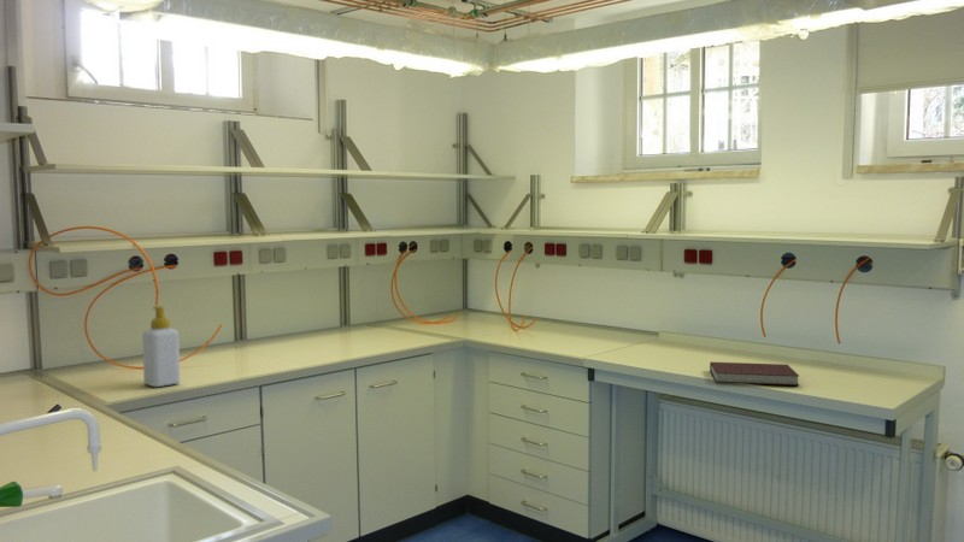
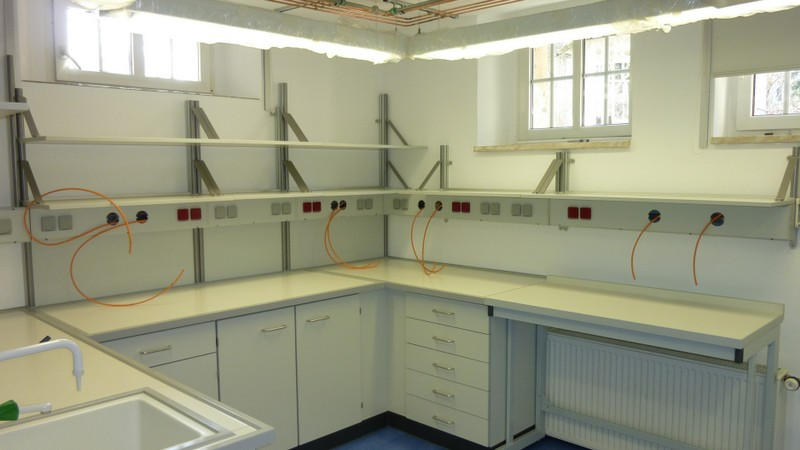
- soap bottle (160, 344)
- notebook (752, 372)
